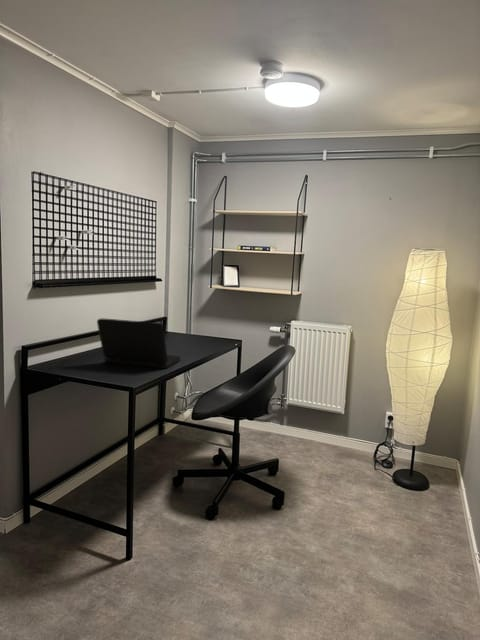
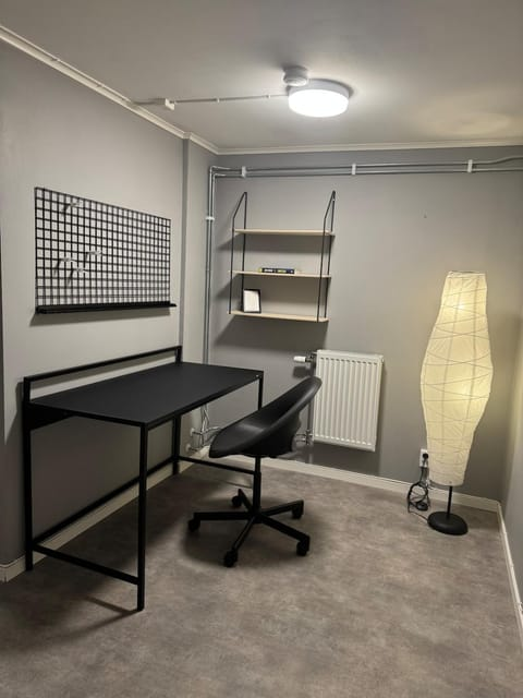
- laptop (141, 340)
